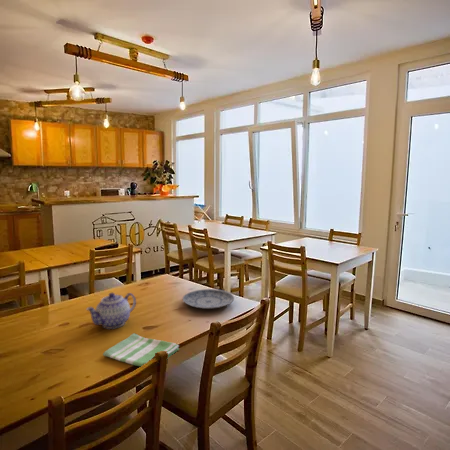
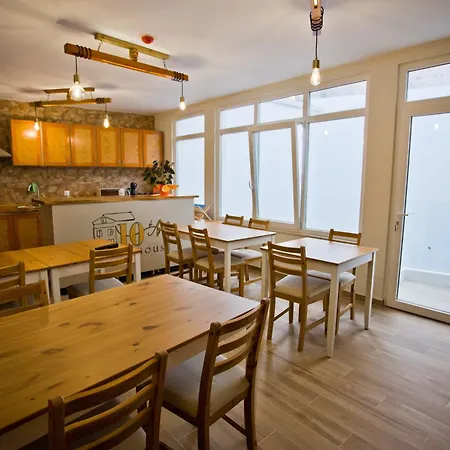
- dish towel (142, 349)
- plate (208, 300)
- teapot (112, 308)
